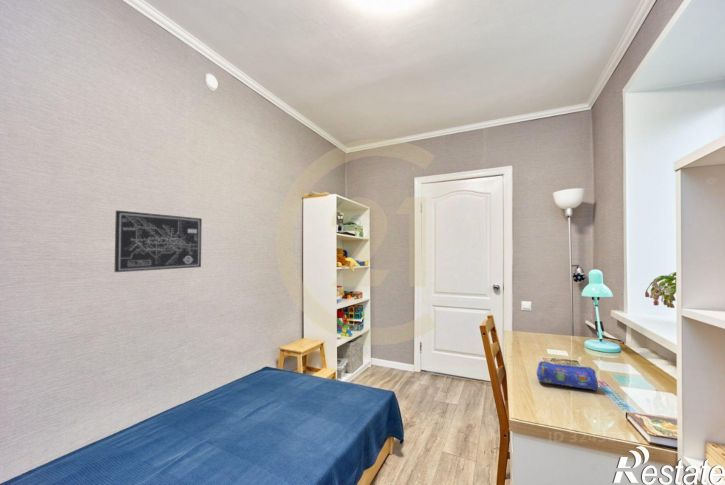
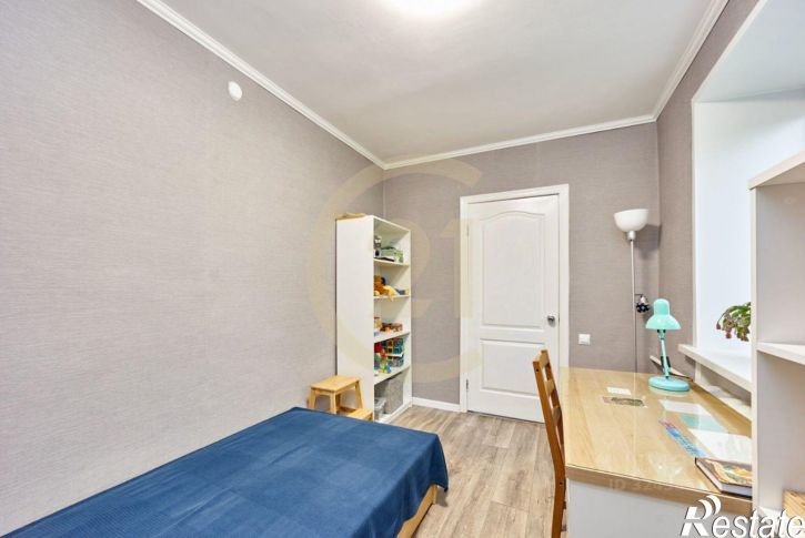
- pencil case (566, 374)
- wall art (163, 242)
